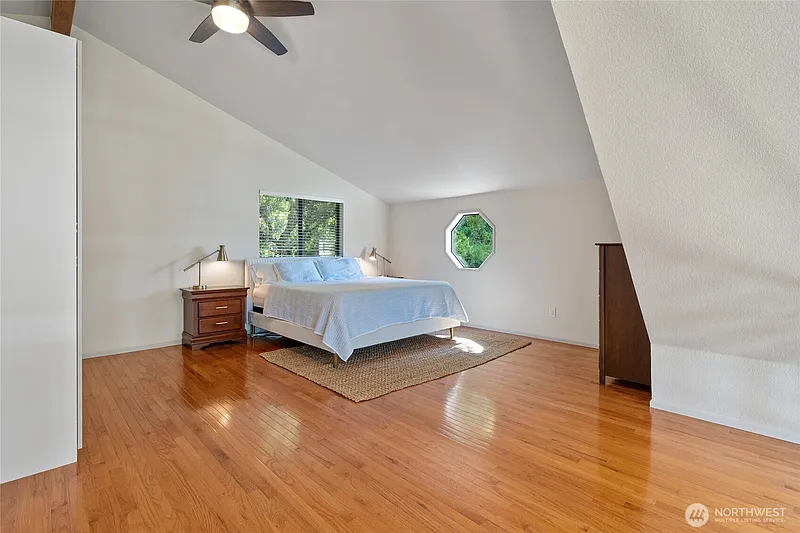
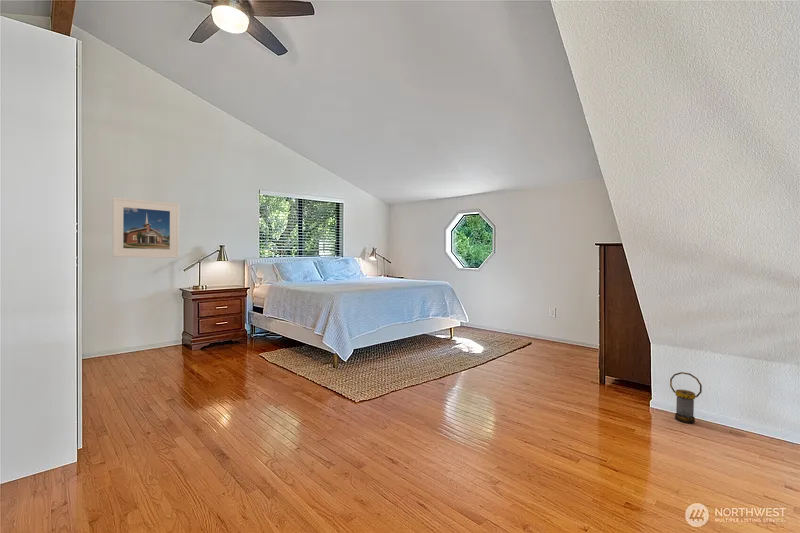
+ lantern (685, 396)
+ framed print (147, 229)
